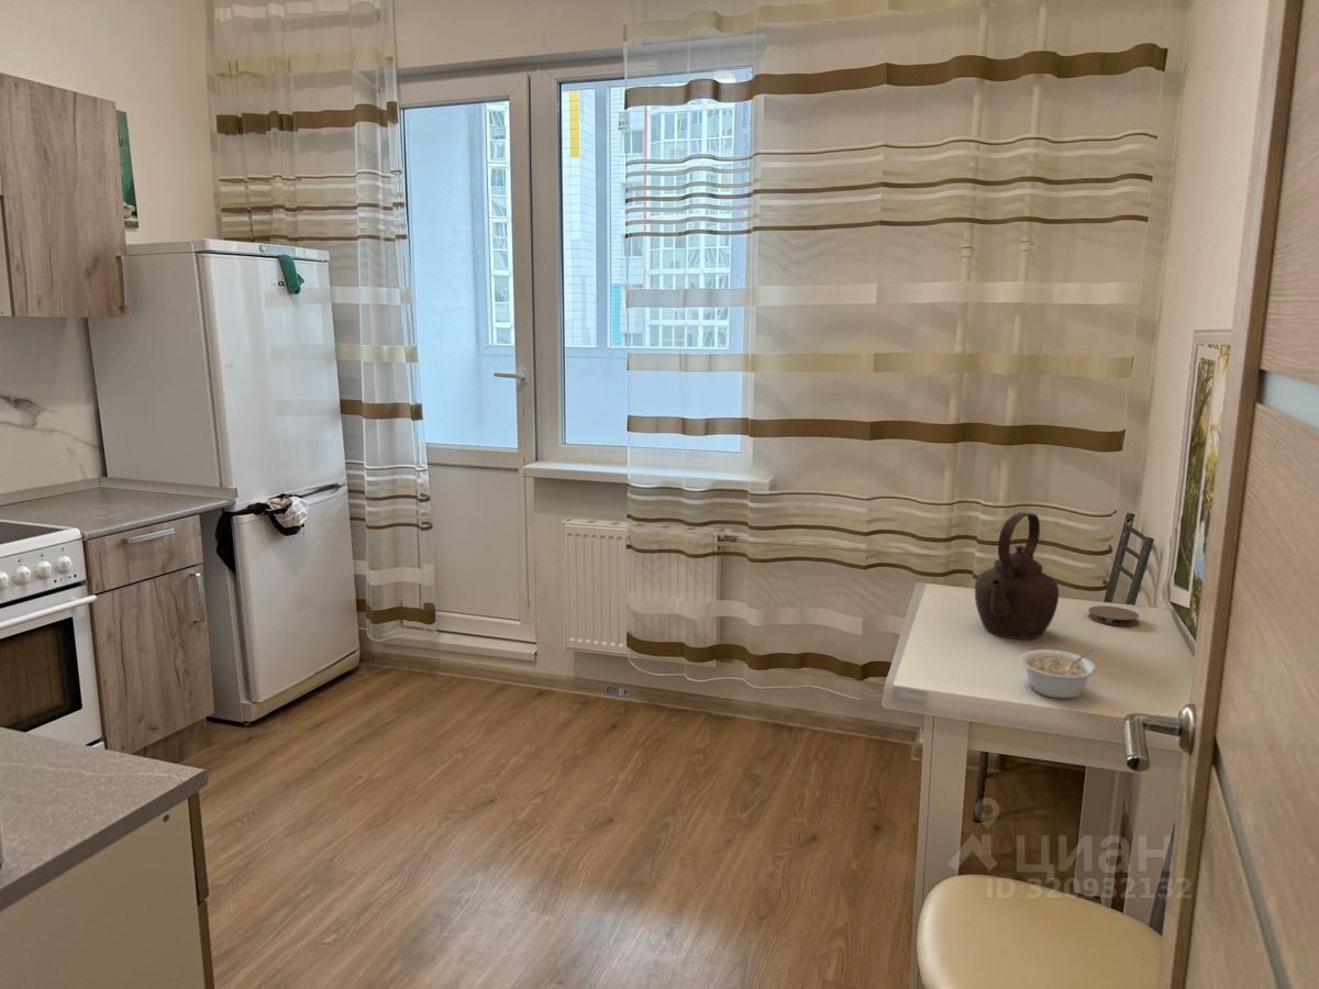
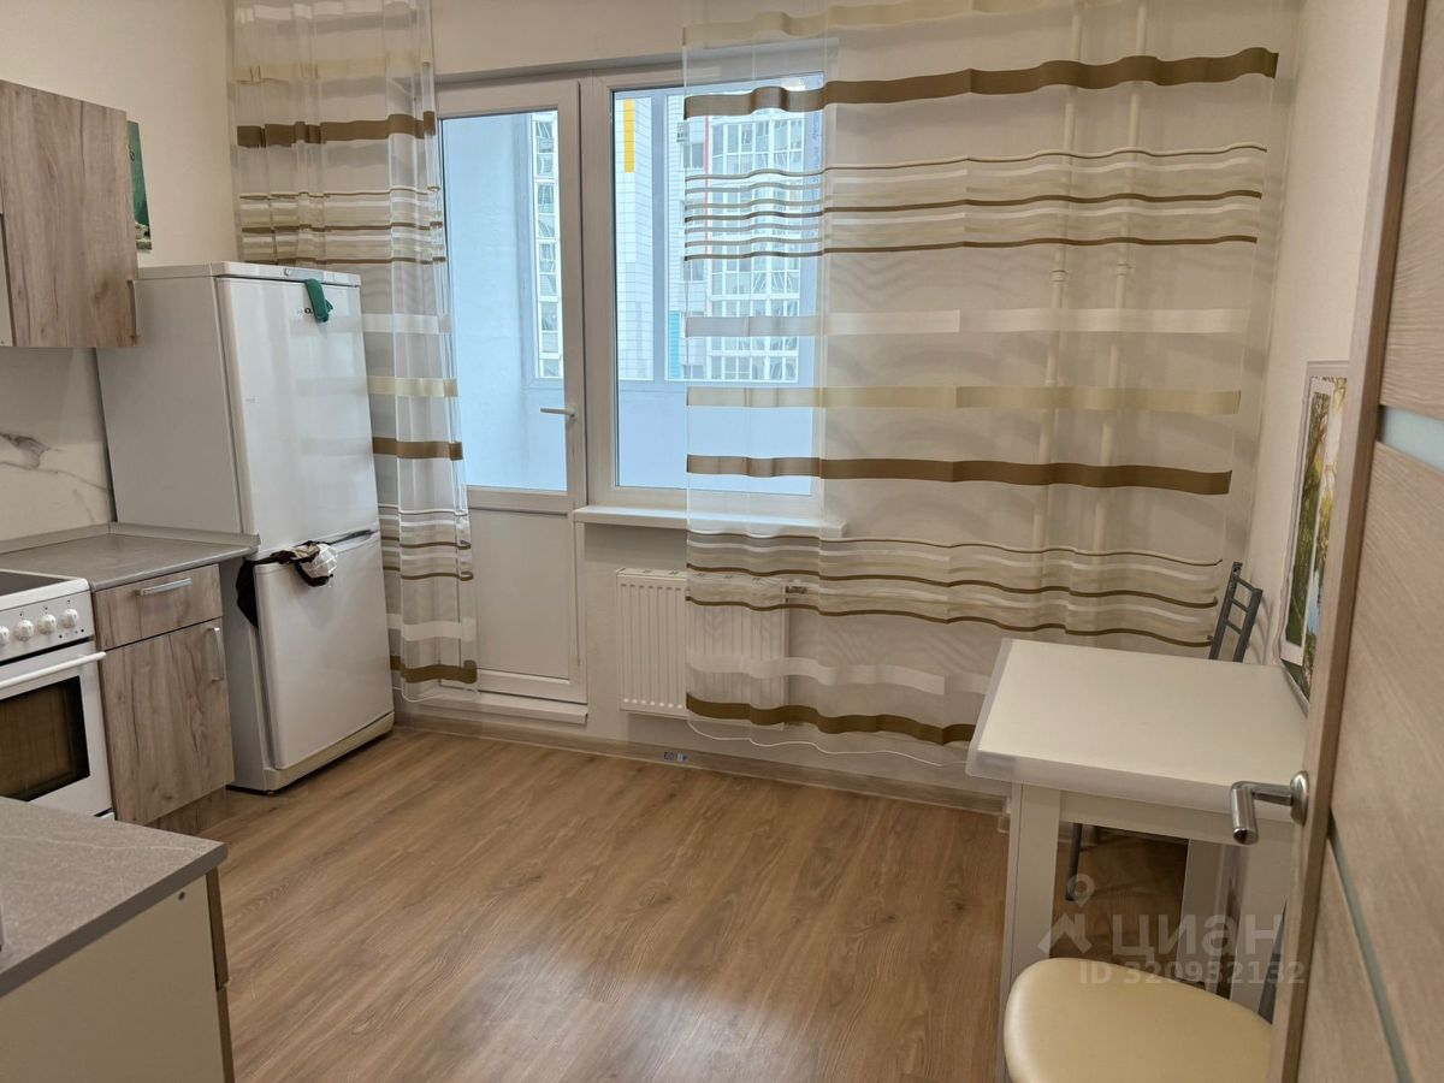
- teapot (1013, 575)
- coaster (1112, 615)
- legume (1056, 671)
